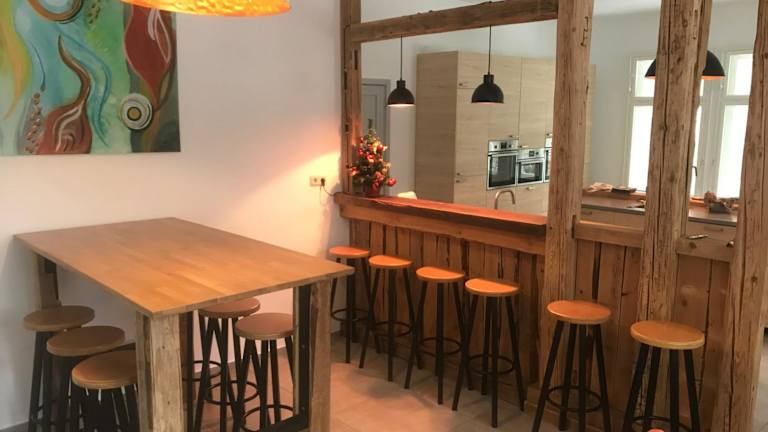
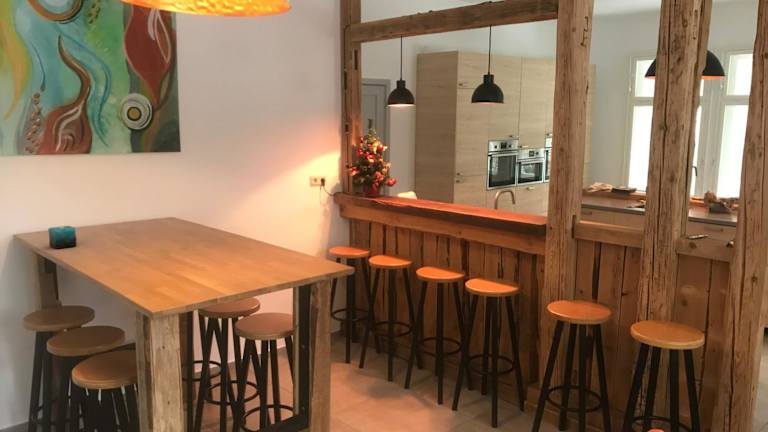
+ candle (62, 233)
